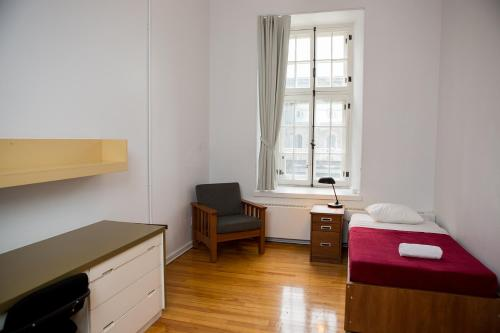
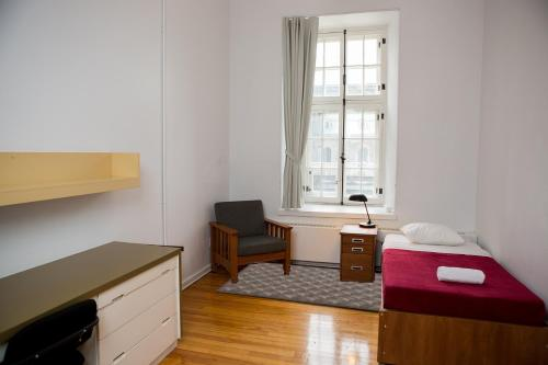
+ rug (312, 282)
